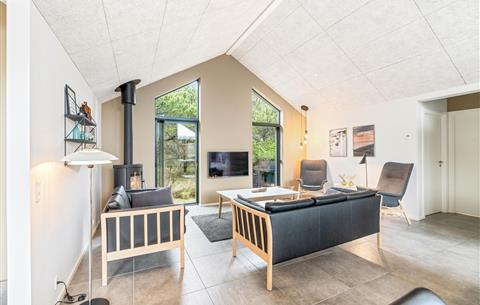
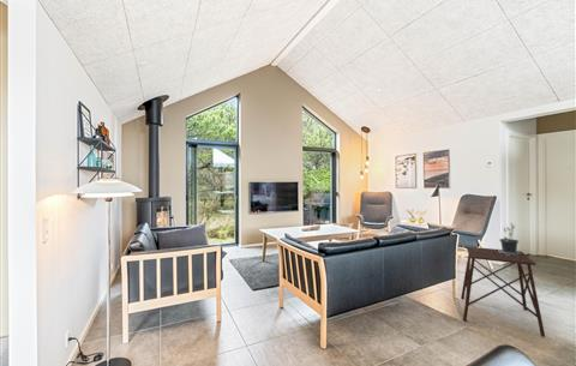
+ side table (496, 284)
+ potted plant (506, 238)
